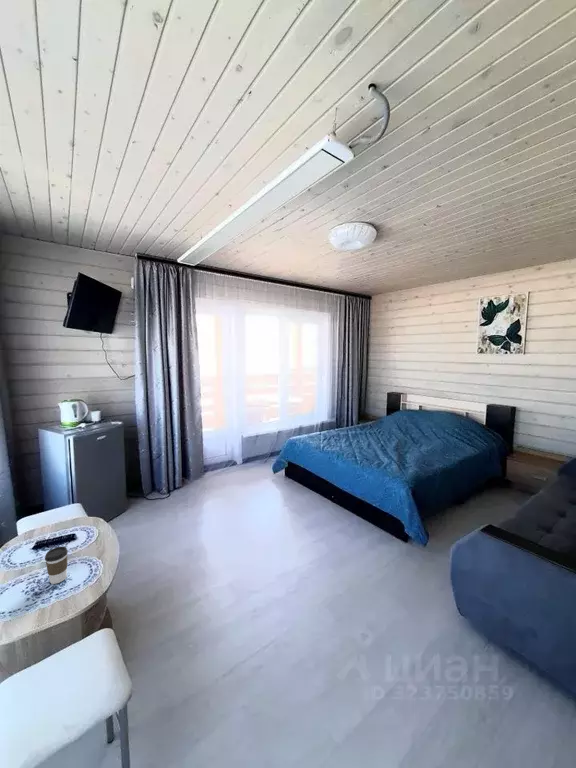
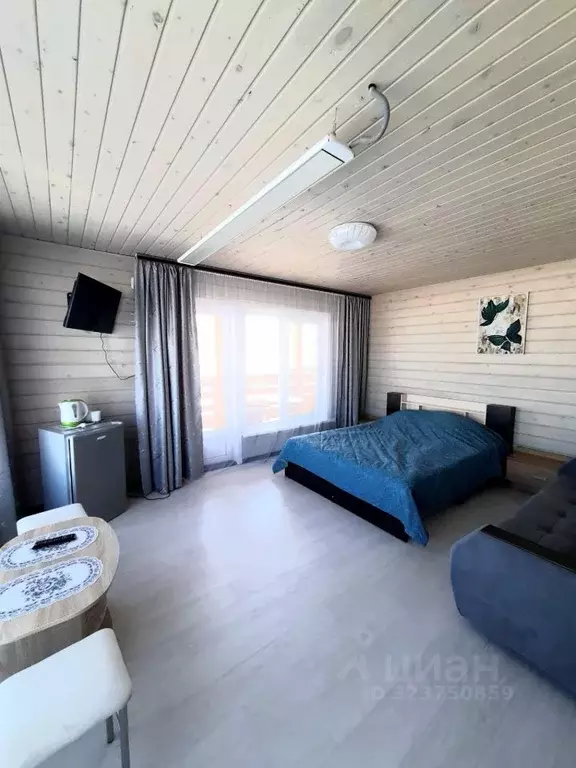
- coffee cup (57, 565)
